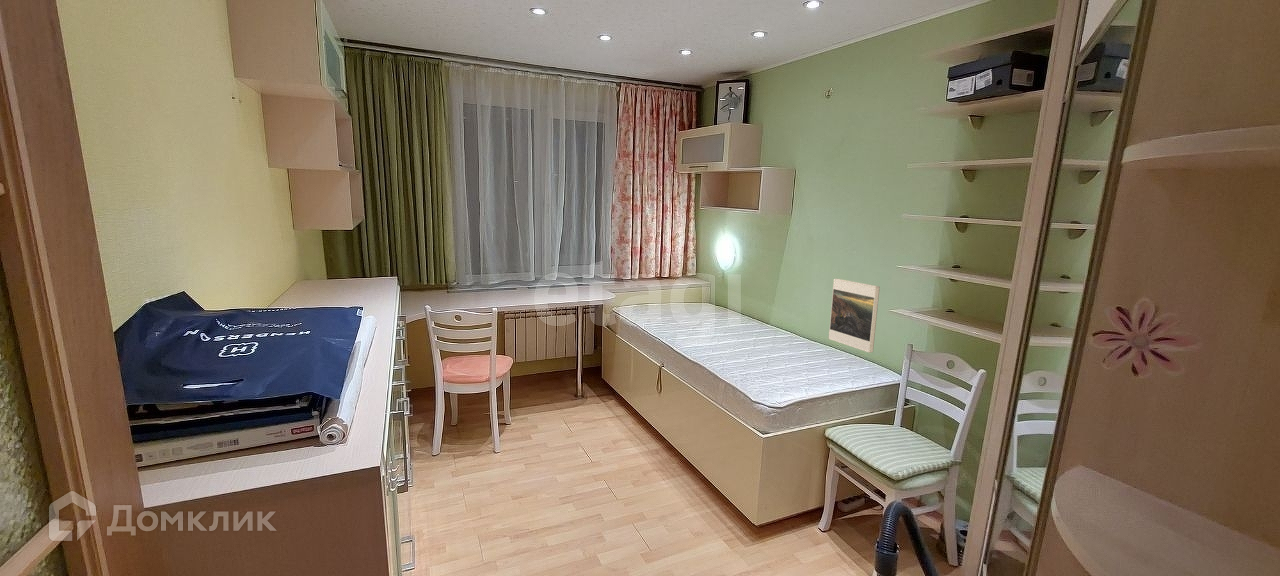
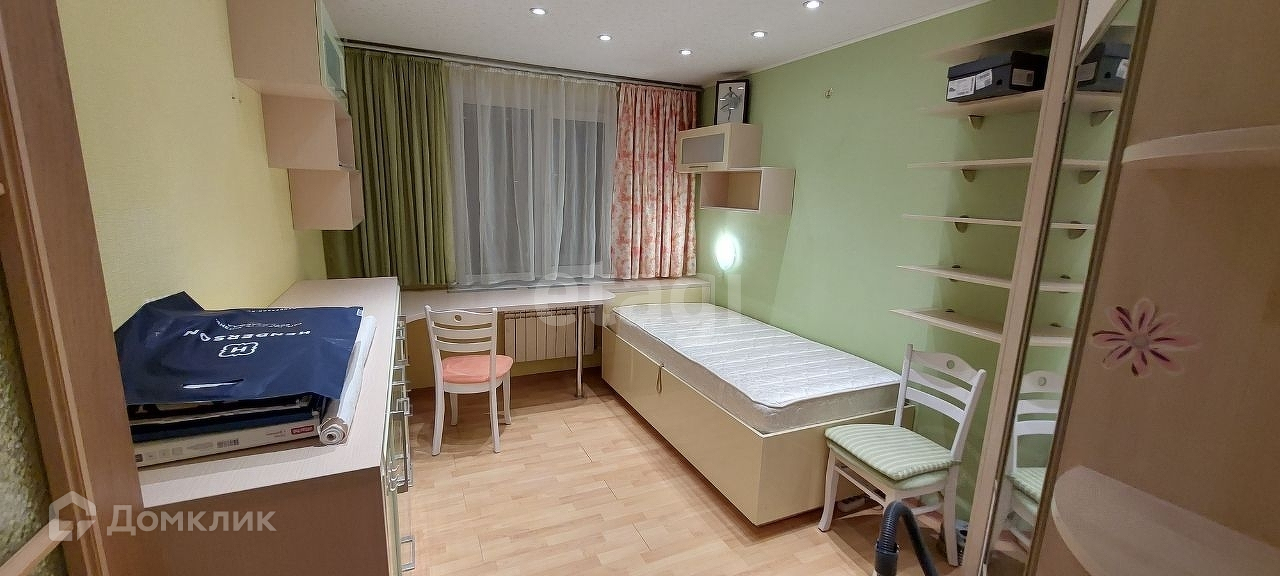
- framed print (852, 314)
